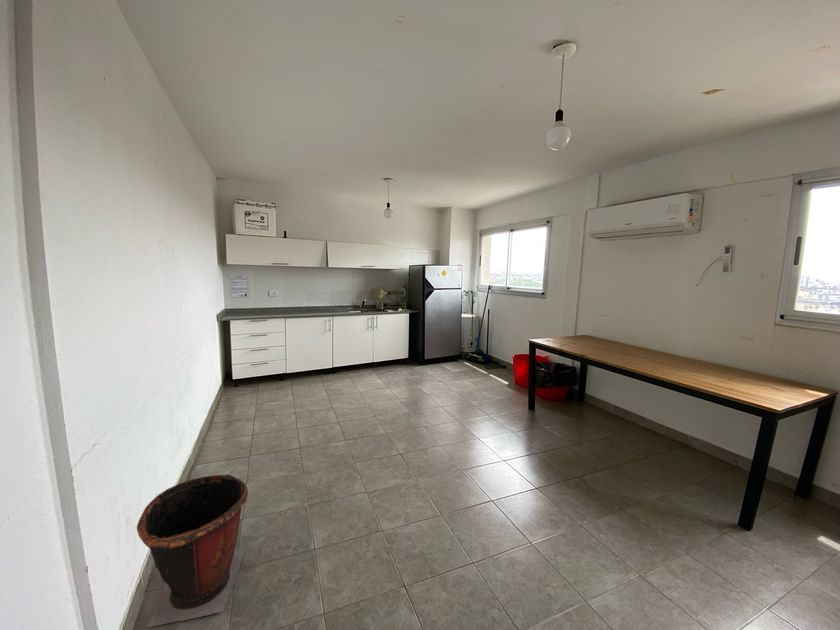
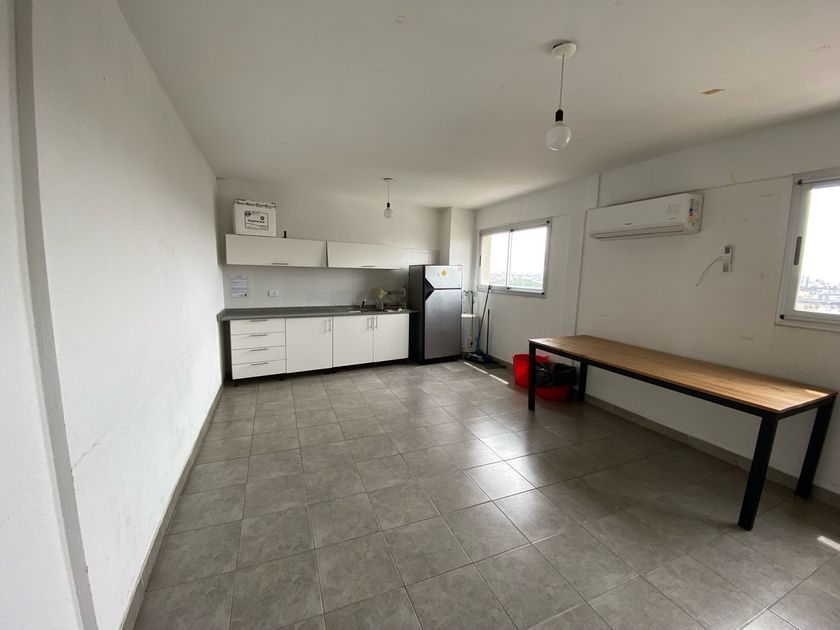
- waste bin (200, 538)
